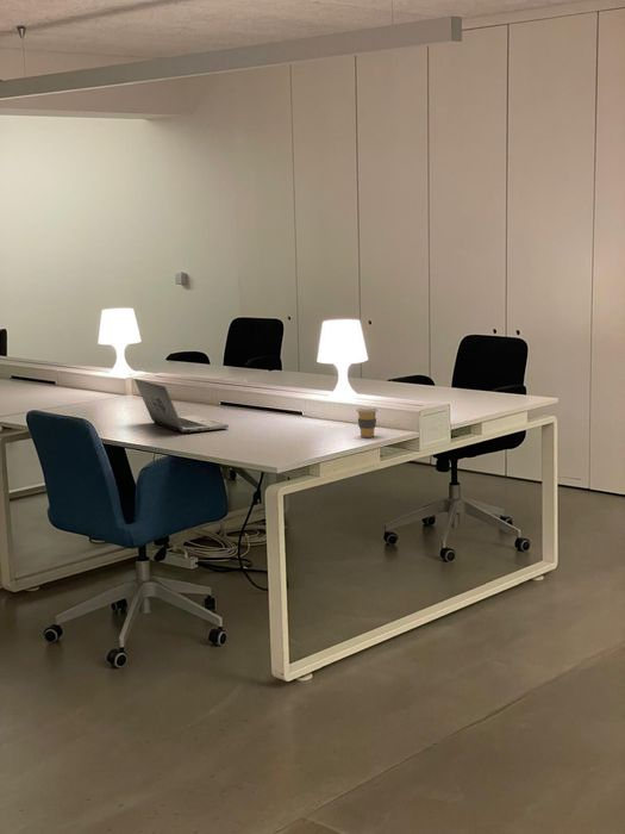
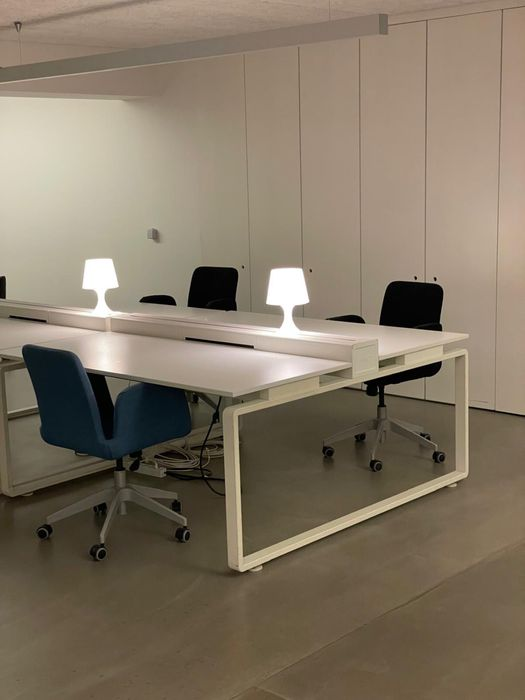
- coffee cup (367, 422)
- laptop (174, 407)
